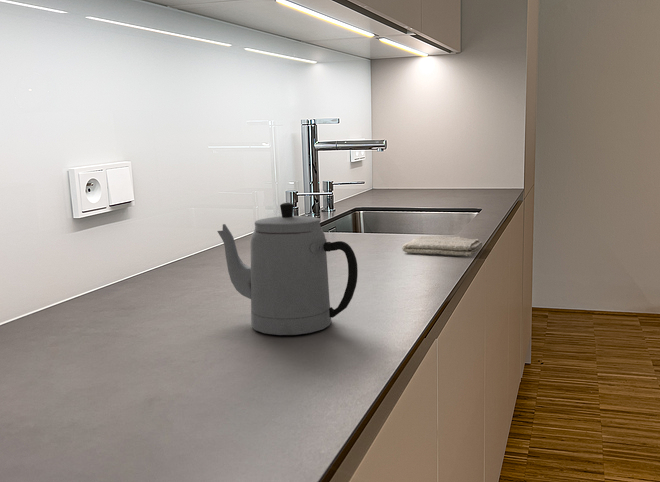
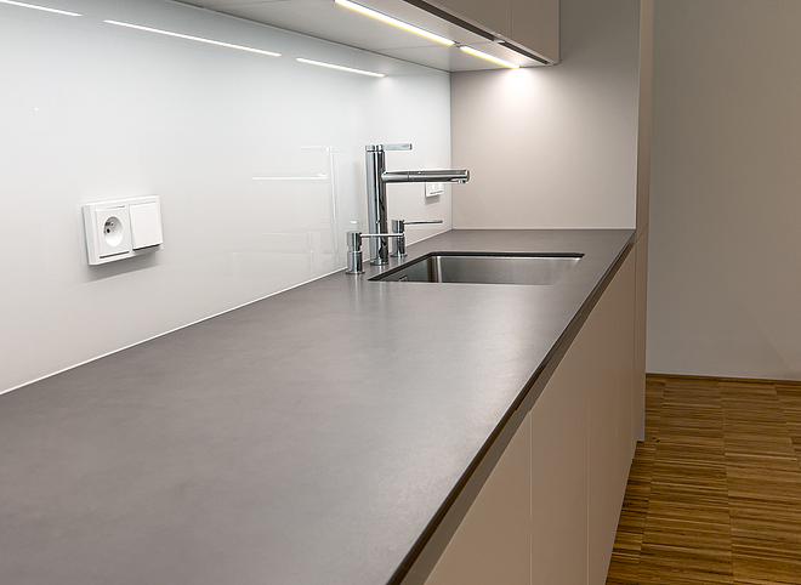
- teapot (284, 263)
- washcloth (442, 245)
